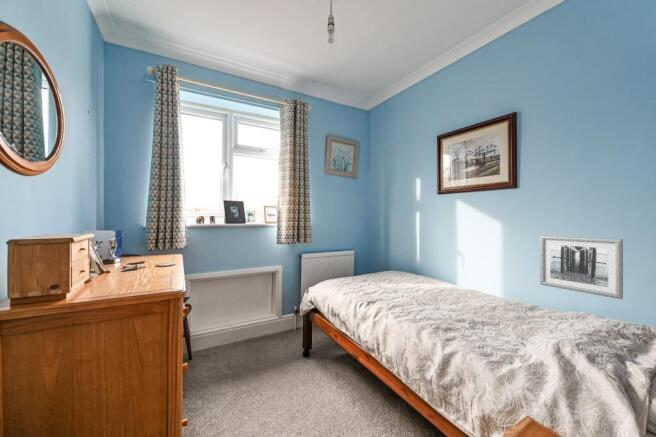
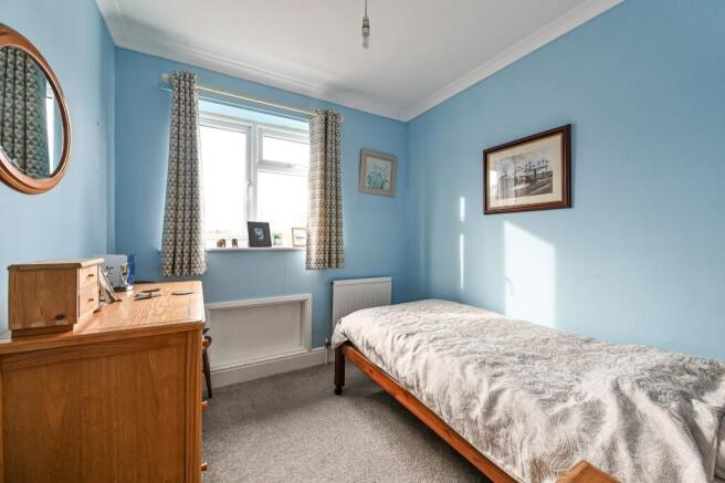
- wall art (577, 264)
